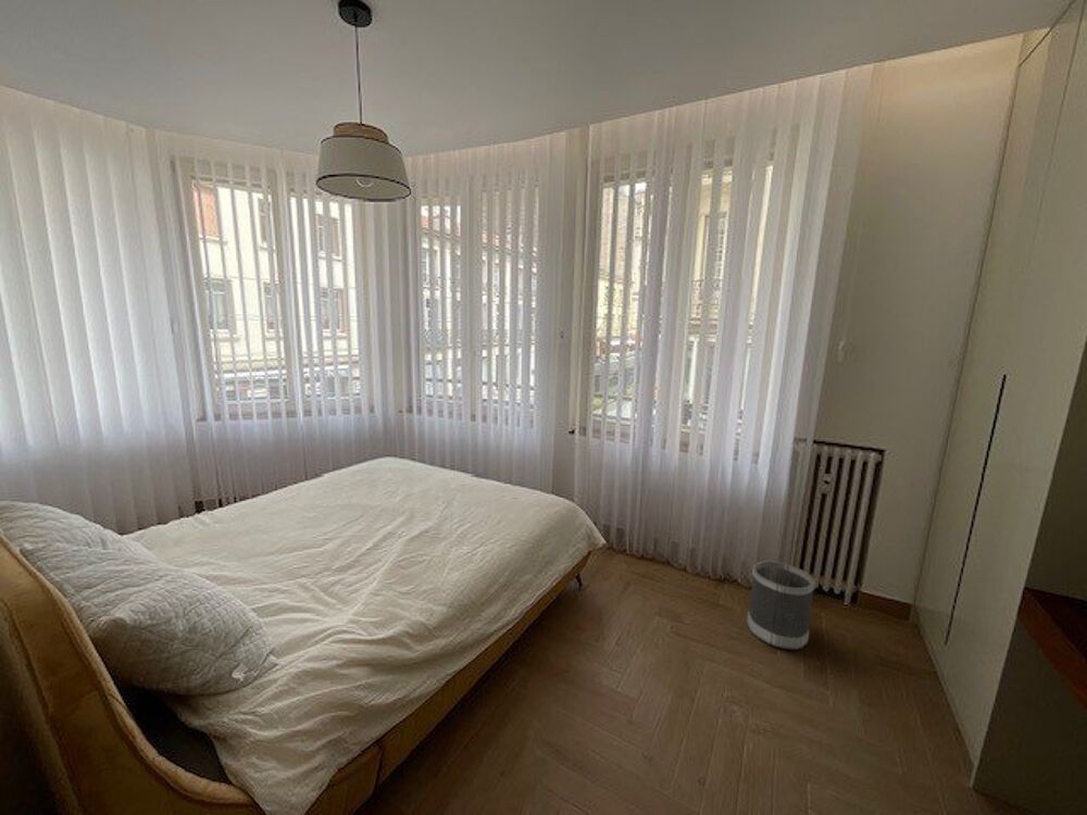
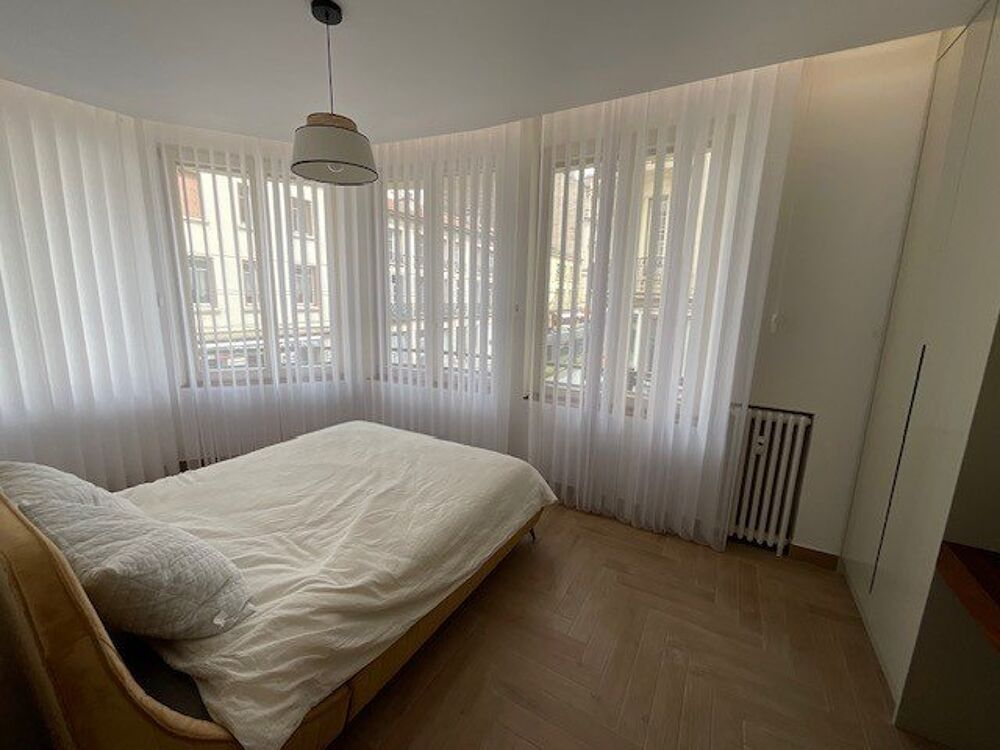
- wastebasket (779, 602)
